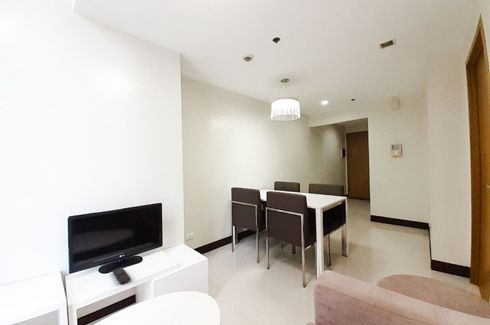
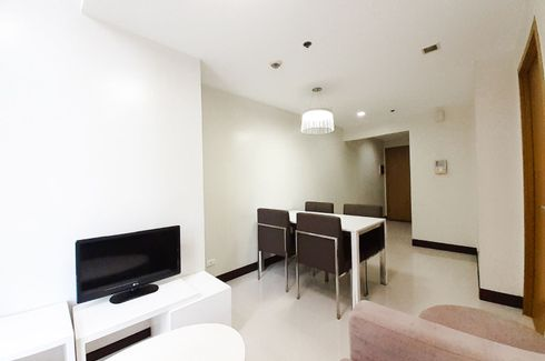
- remote control (121, 275)
